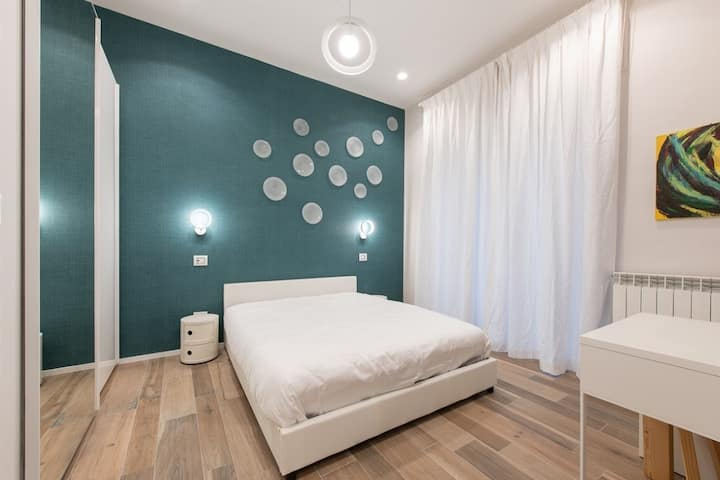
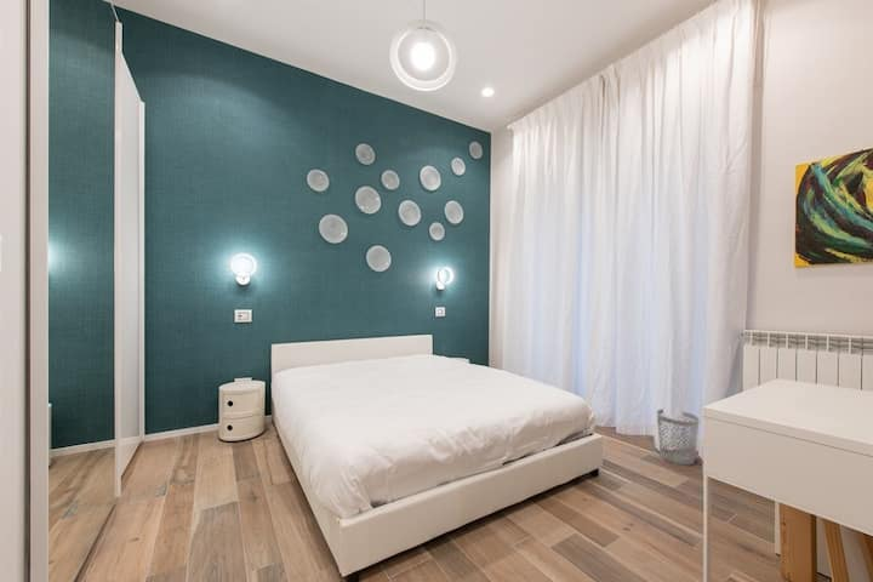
+ wastebasket (677, 435)
